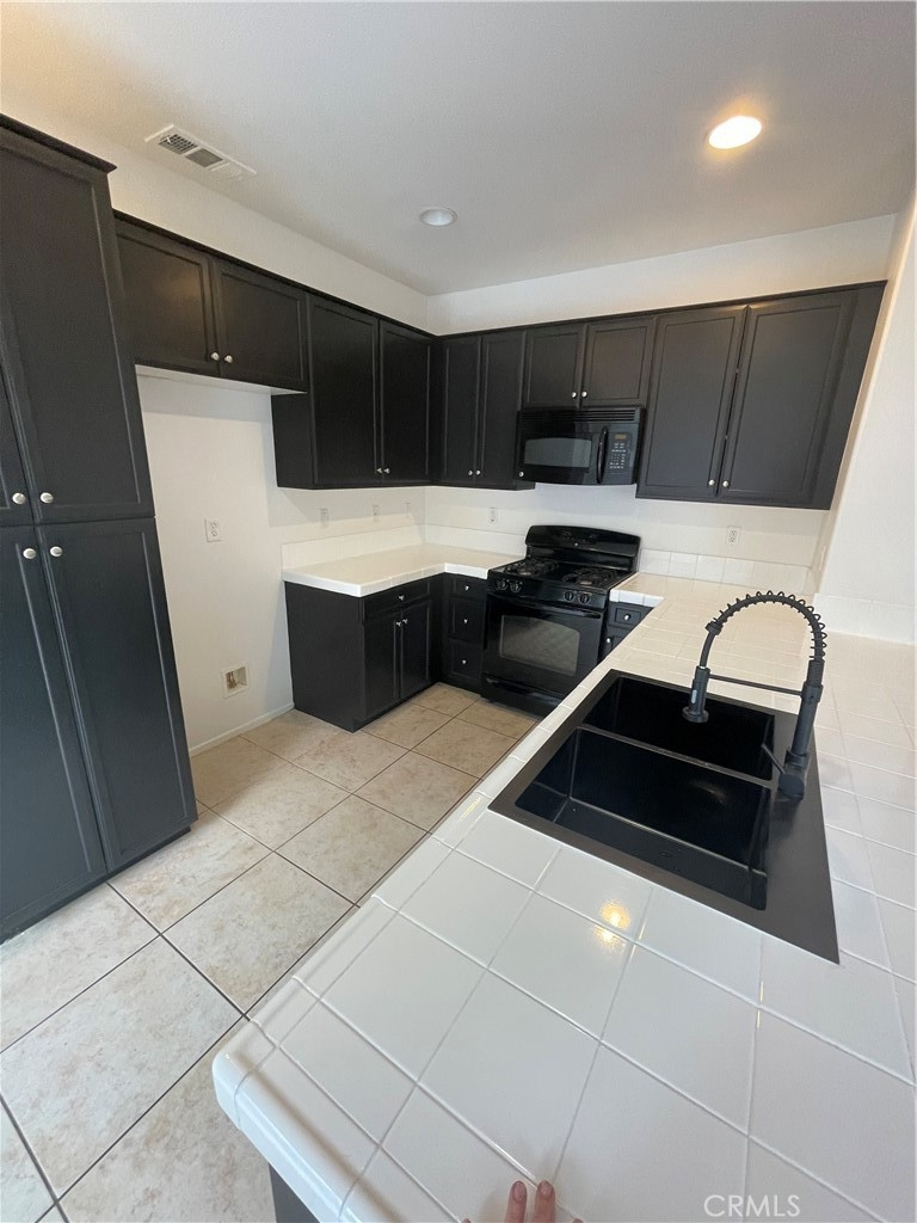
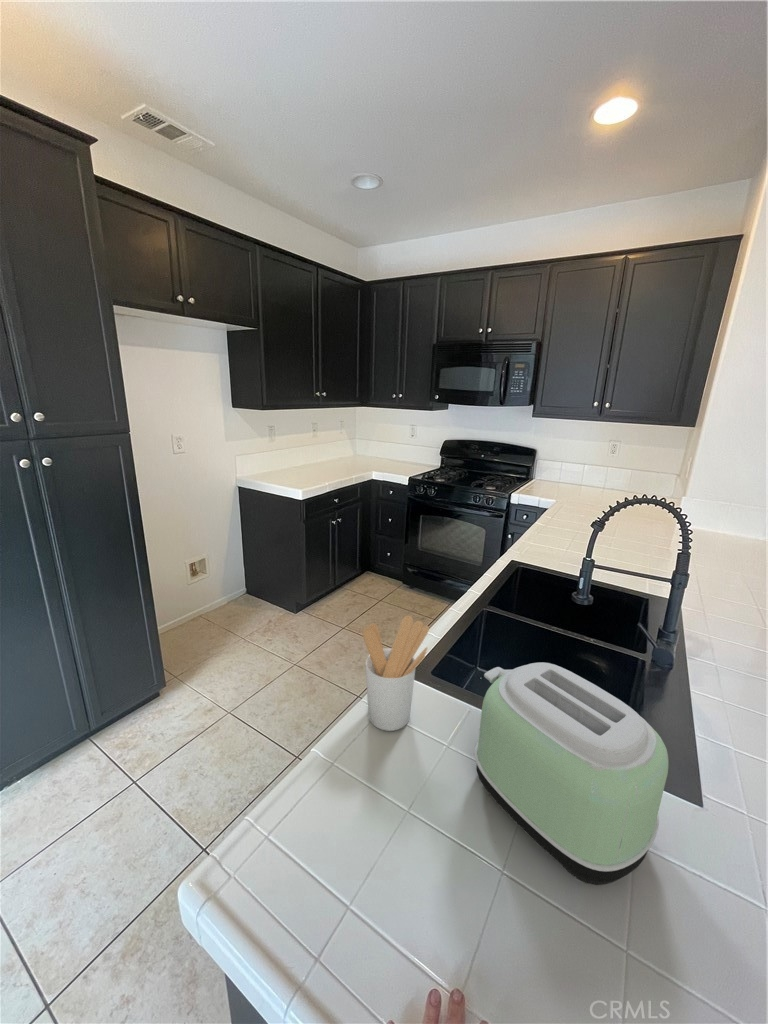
+ toaster (556, 749)
+ utensil holder (397, 669)
